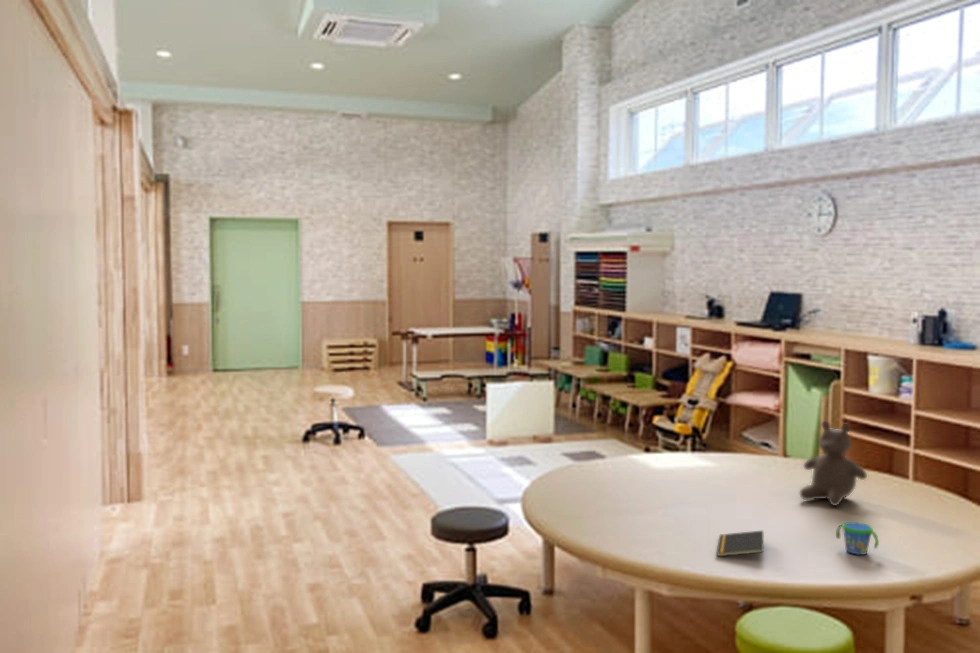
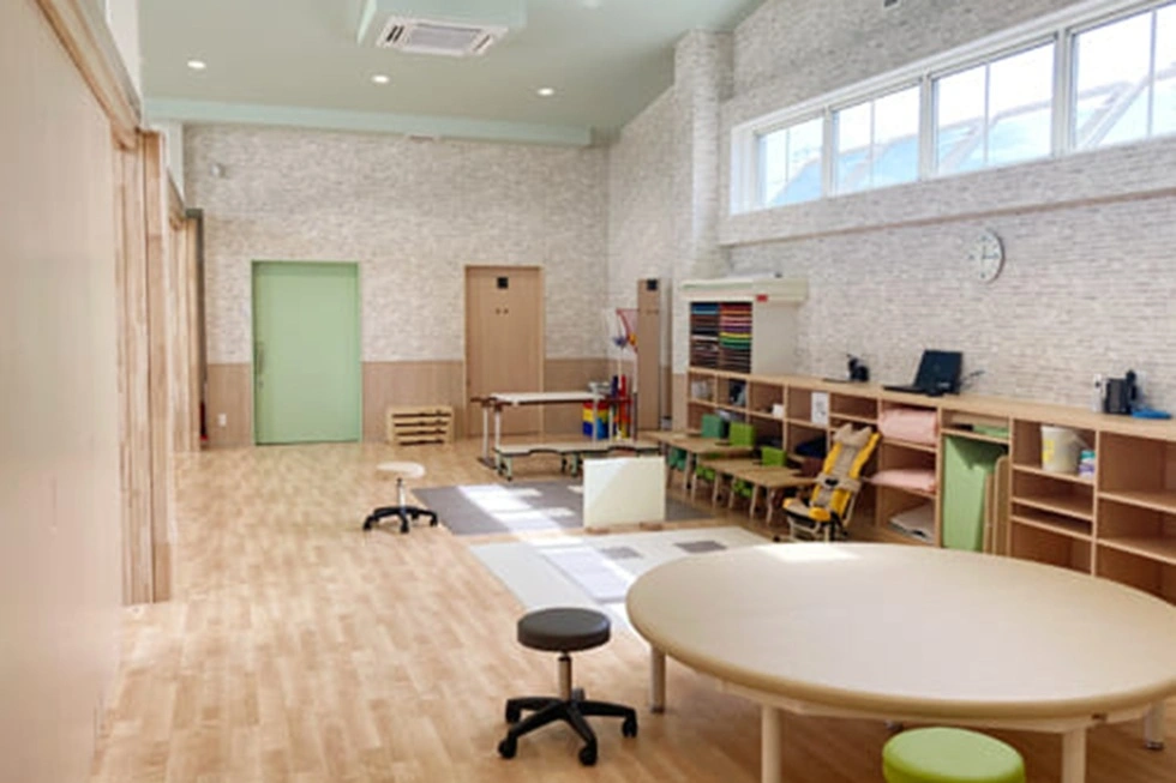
- teddy bear (829, 461)
- notepad (740, 543)
- snack cup (856, 539)
